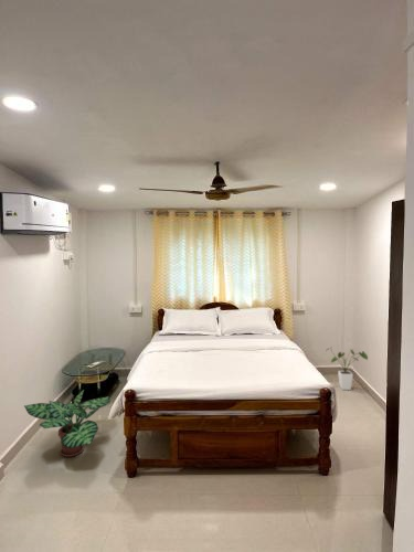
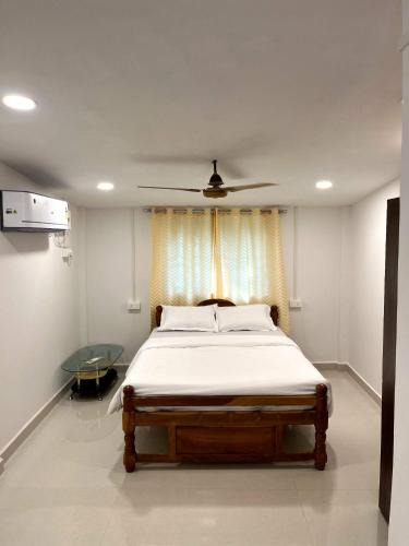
- potted plant (64, 422)
- house plant (346, 369)
